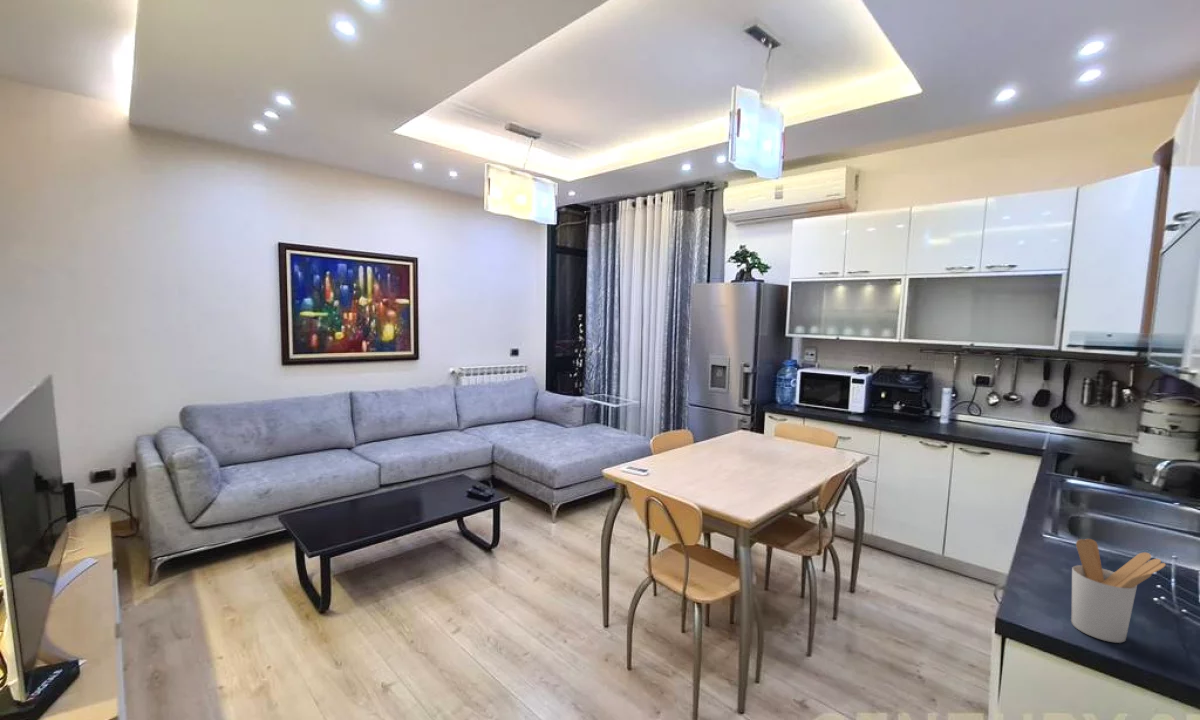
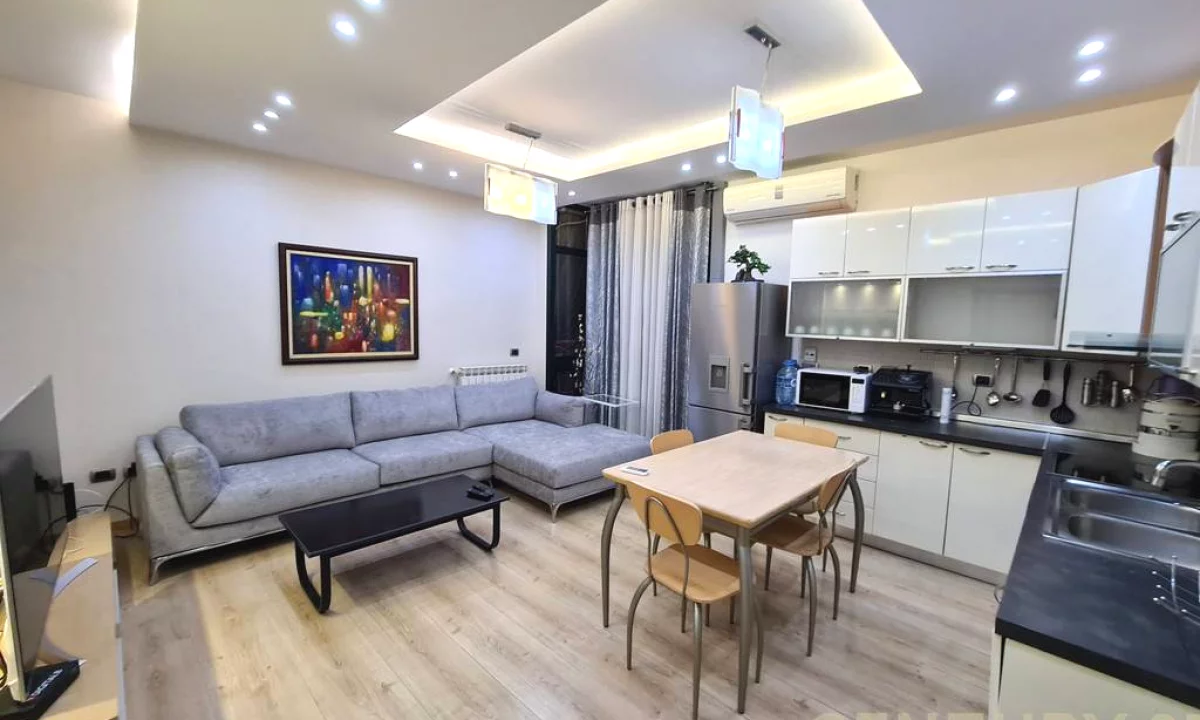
- utensil holder (1115, 591)
